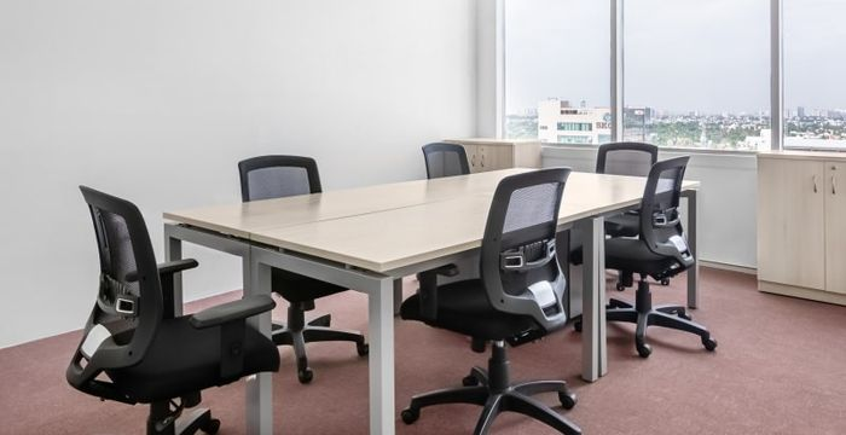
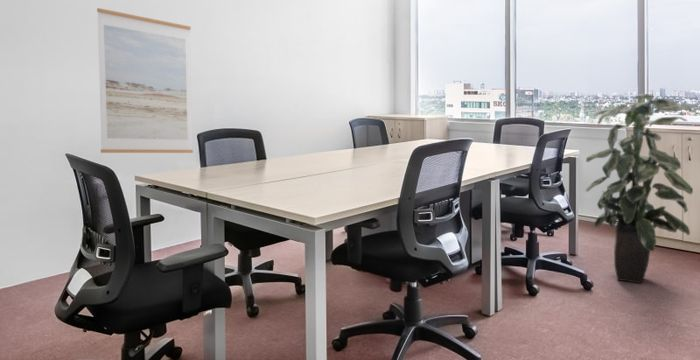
+ wall art (148, 85)
+ indoor plant (639, 188)
